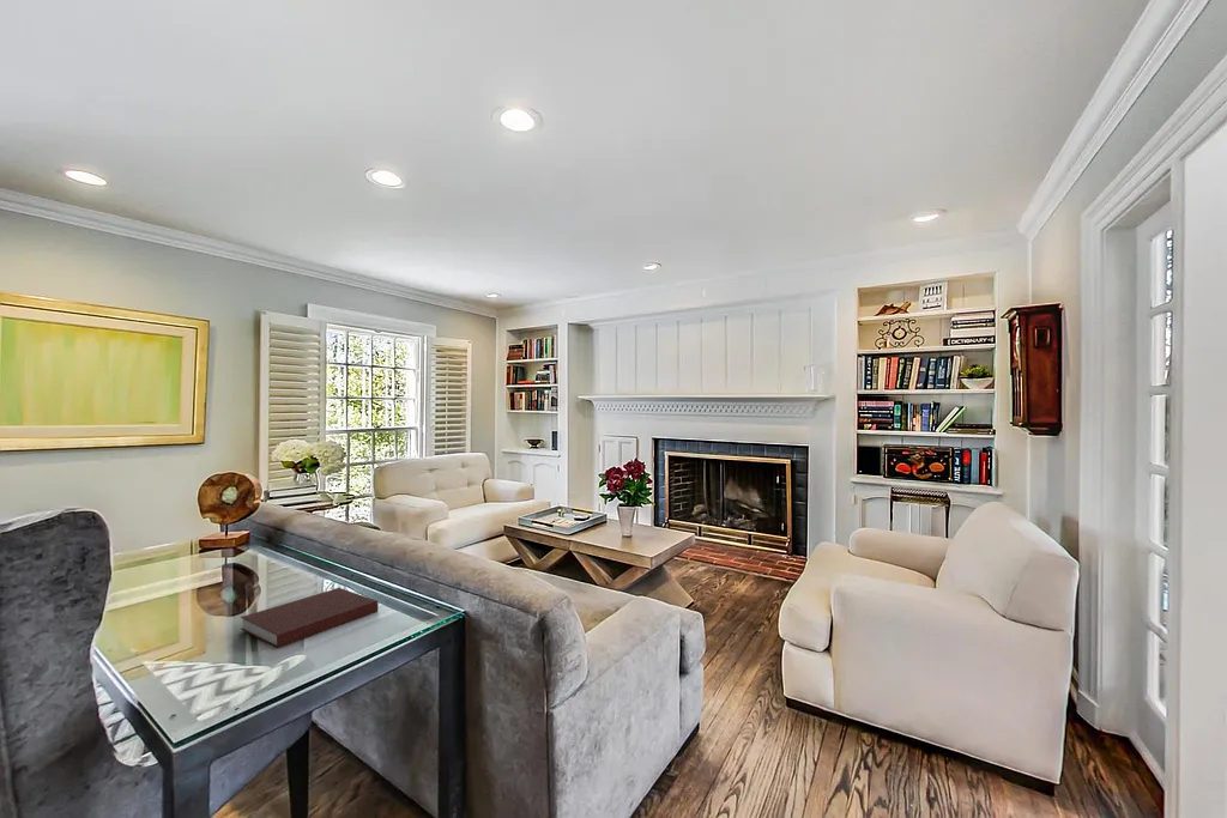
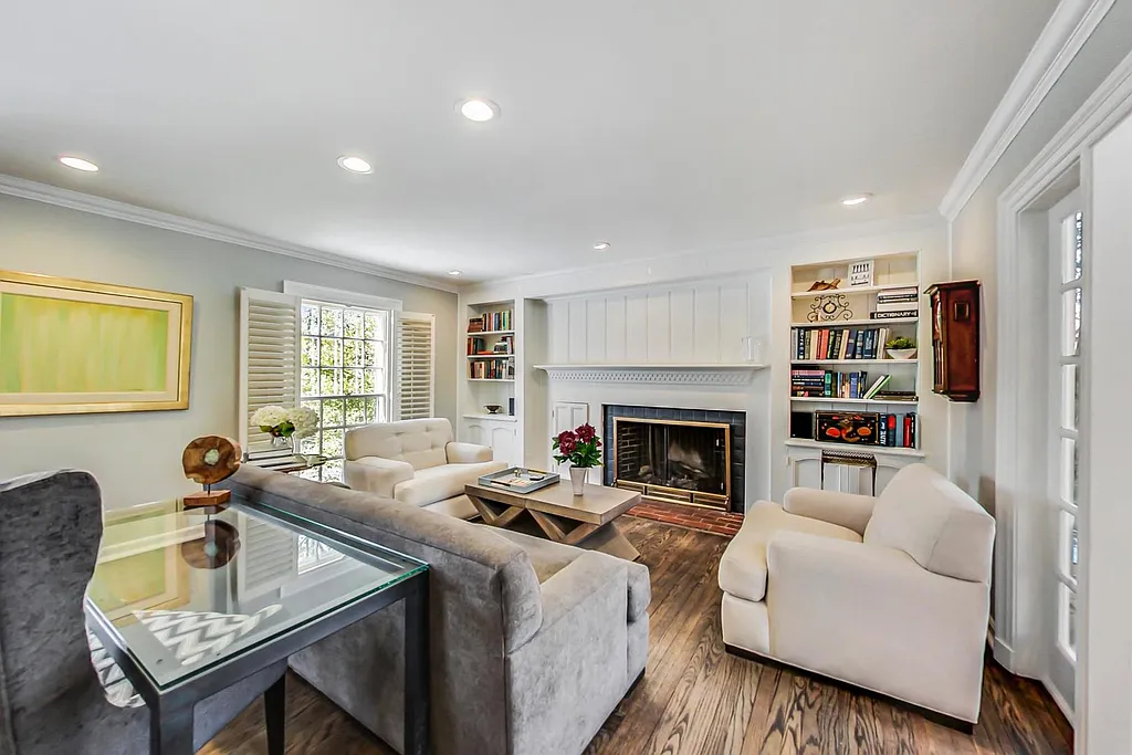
- notebook (312, 614)
